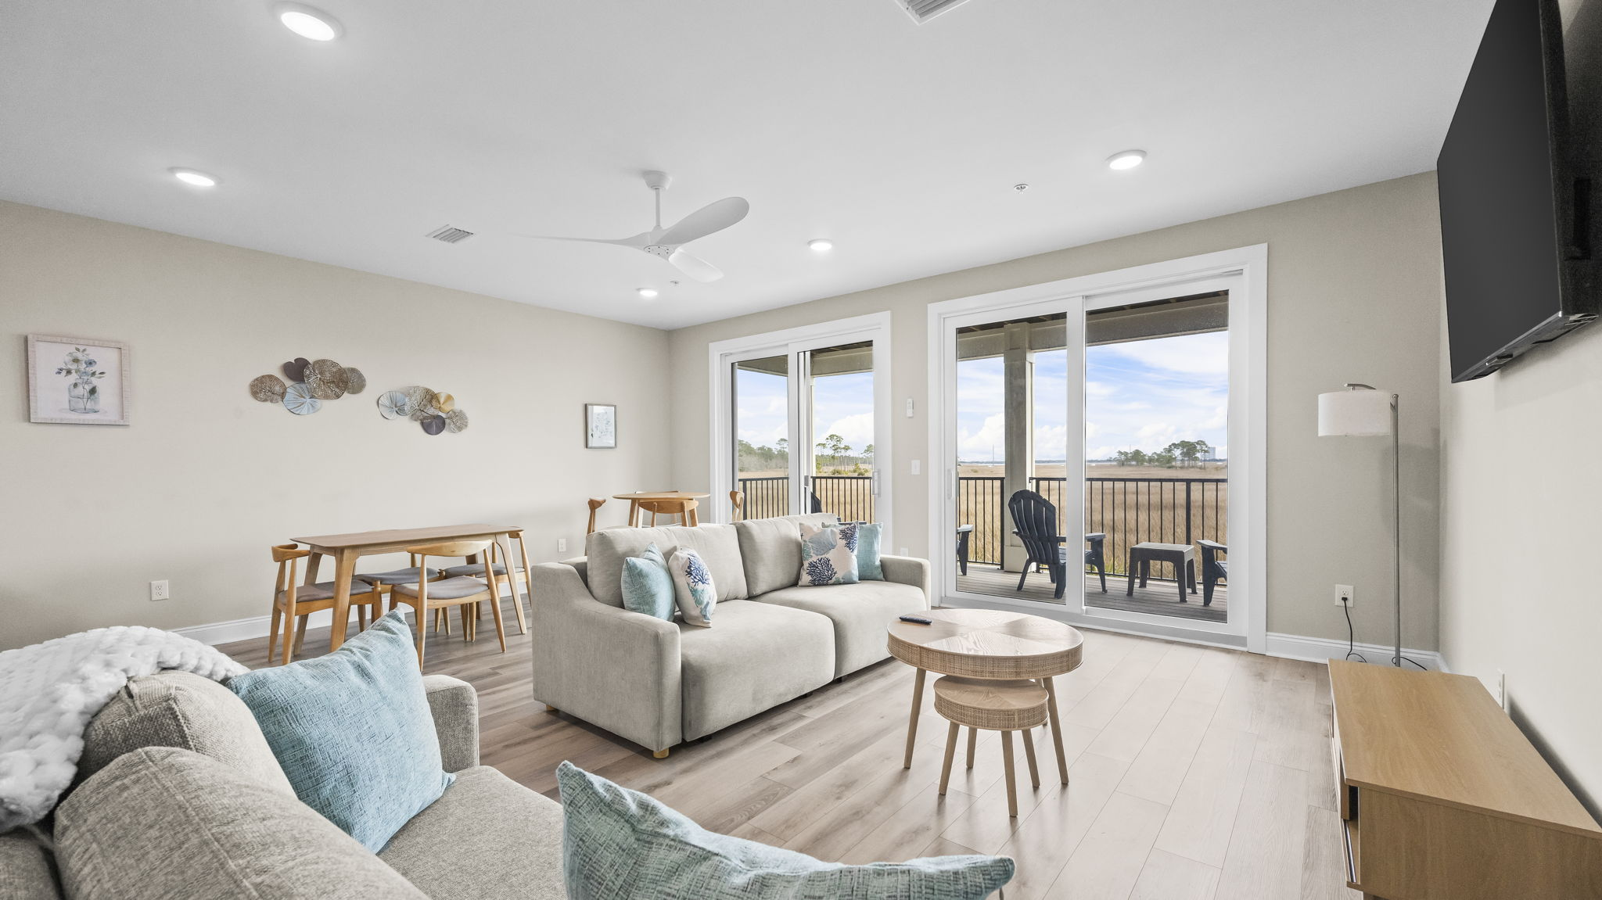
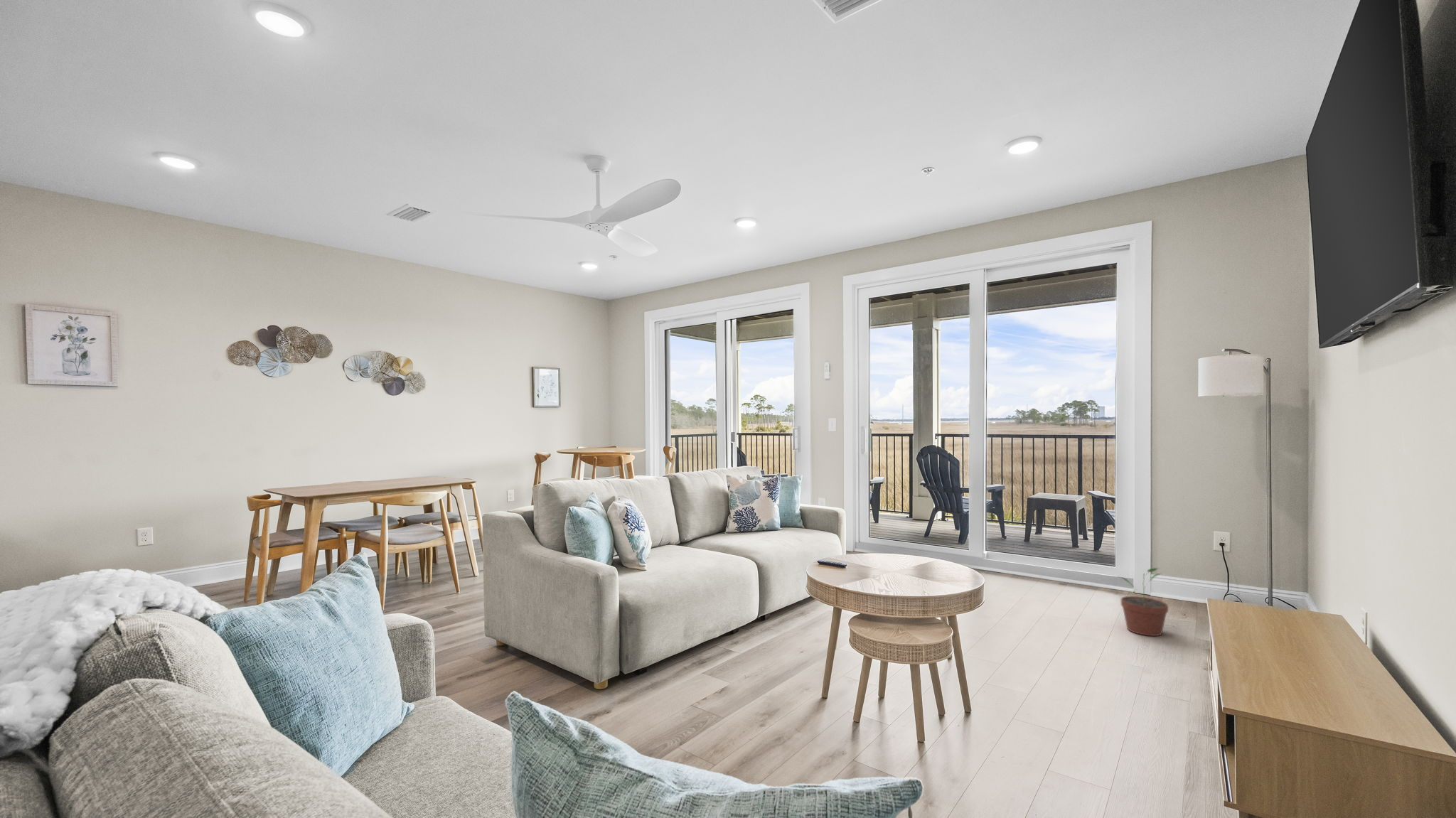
+ potted plant (1144, 597)
